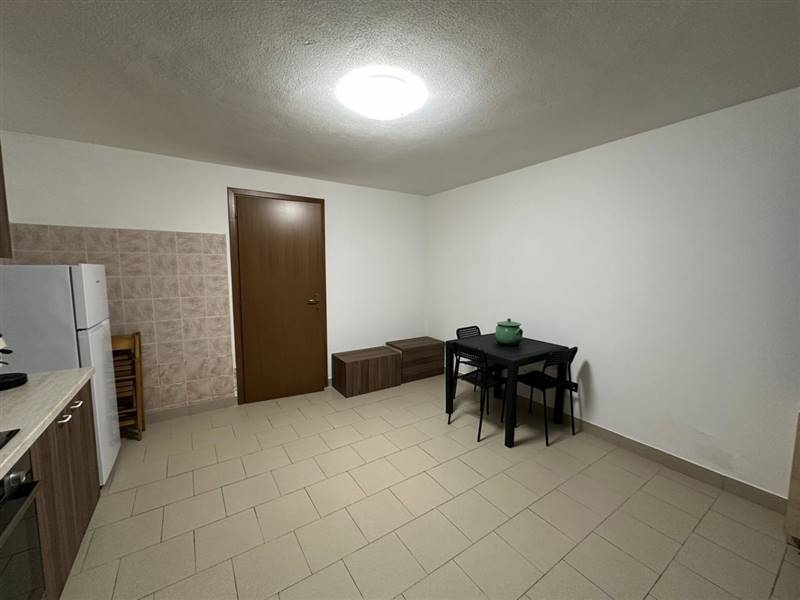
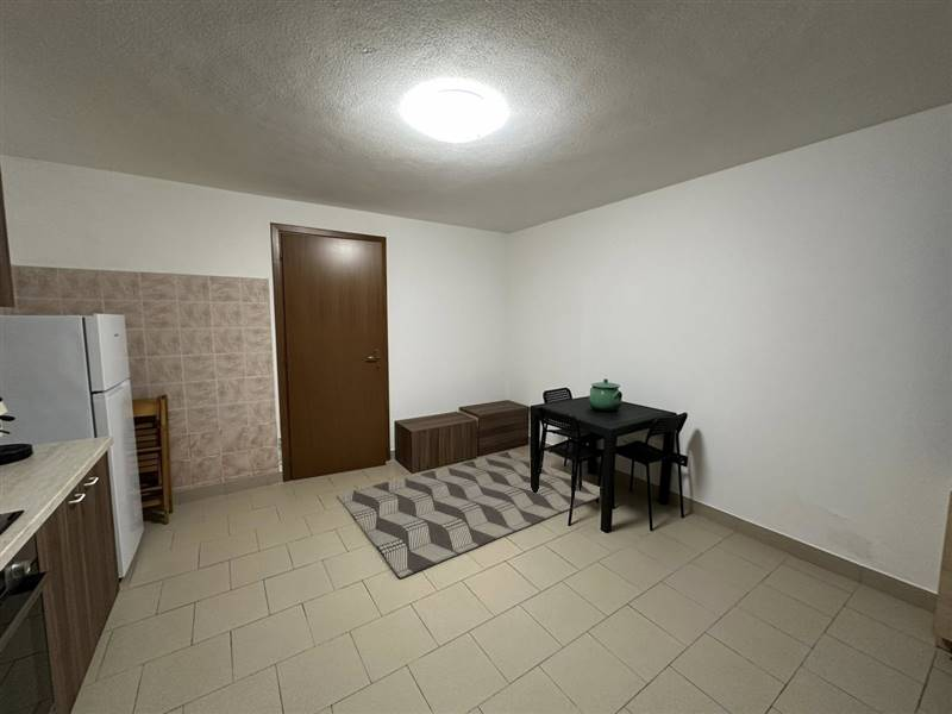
+ rug (474, 493)
